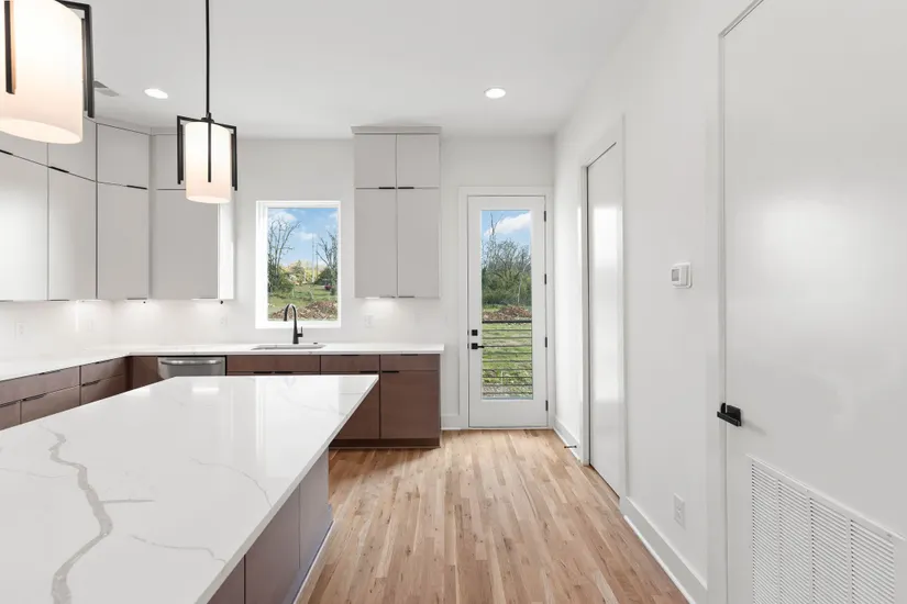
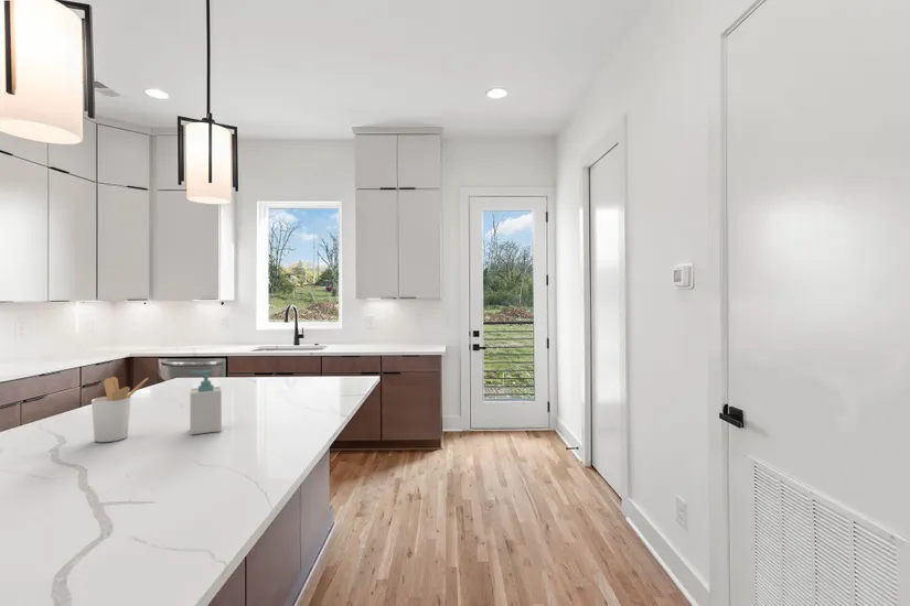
+ soap bottle (205, 400)
+ utensil holder (121, 407)
